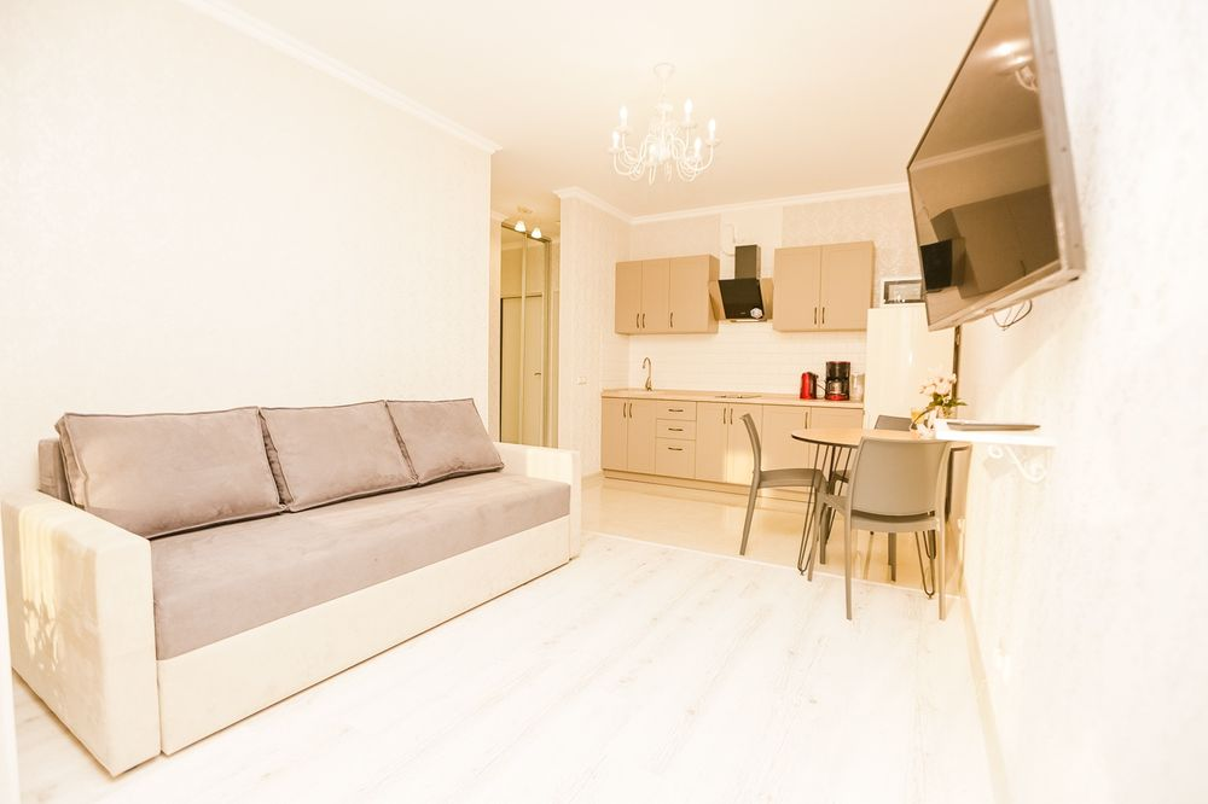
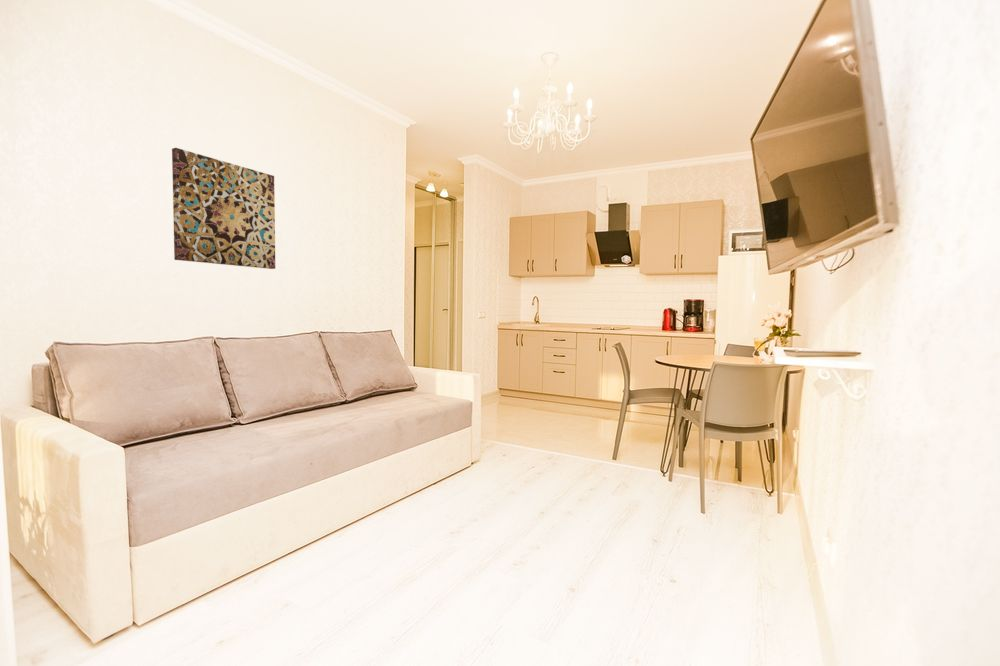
+ wall art (228, 214)
